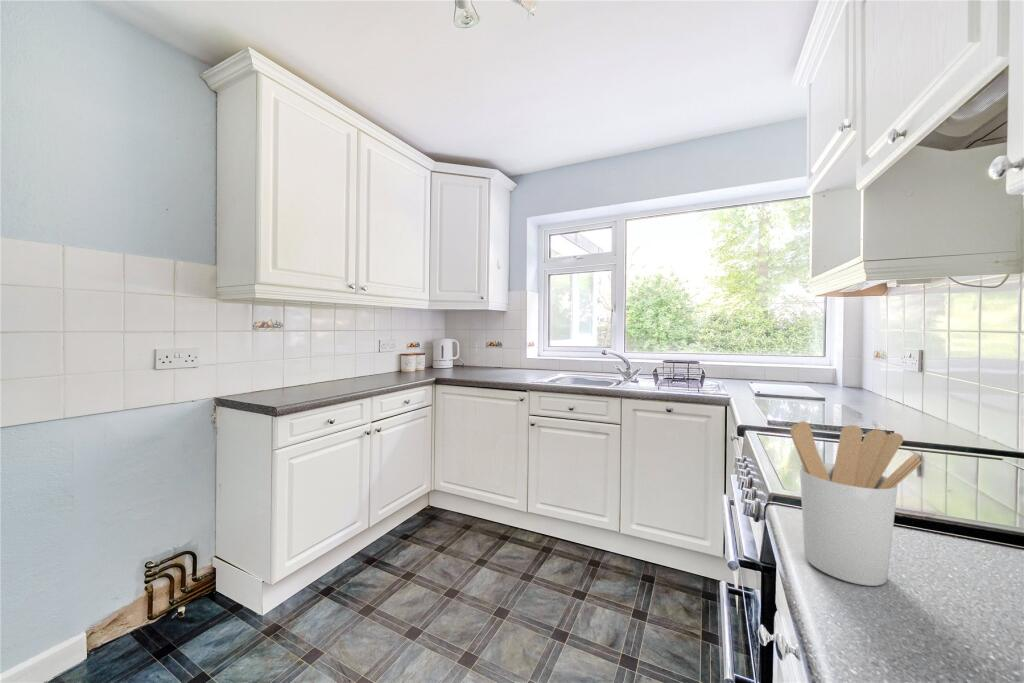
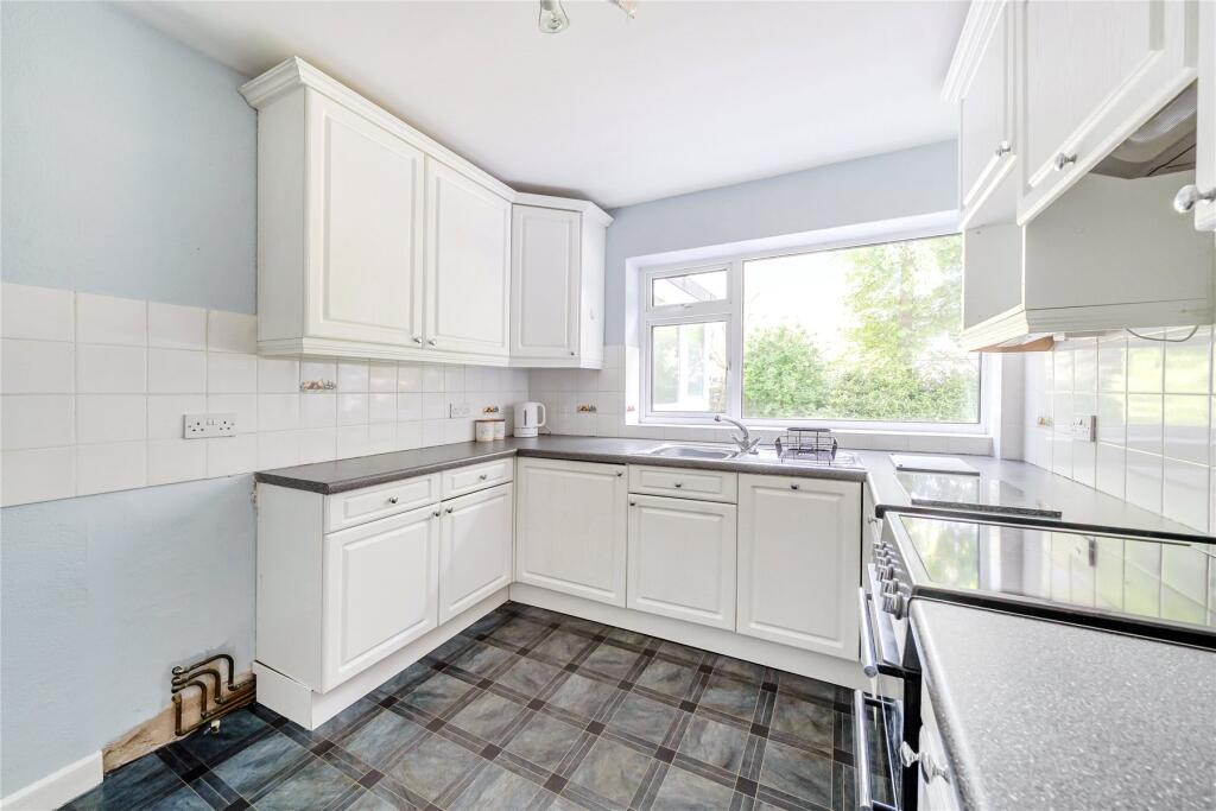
- utensil holder (852, 494)
